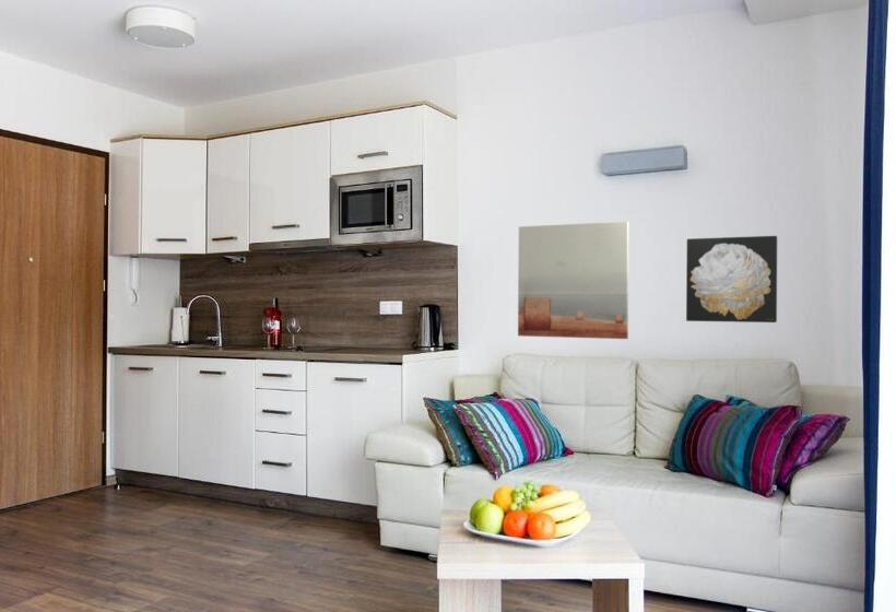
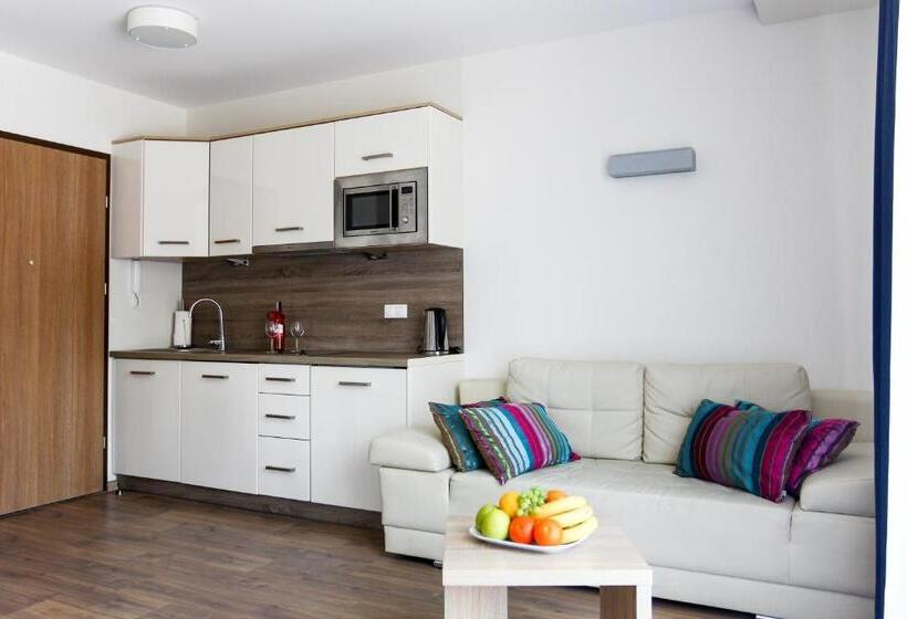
- wall art (730, 279)
- wall art (571, 281)
